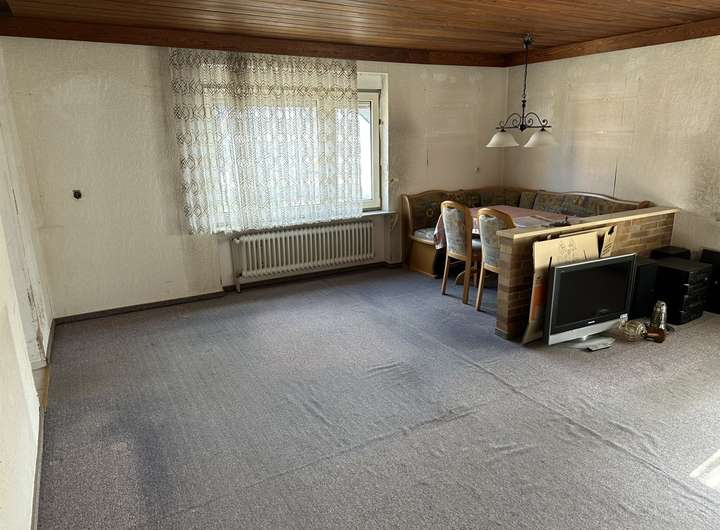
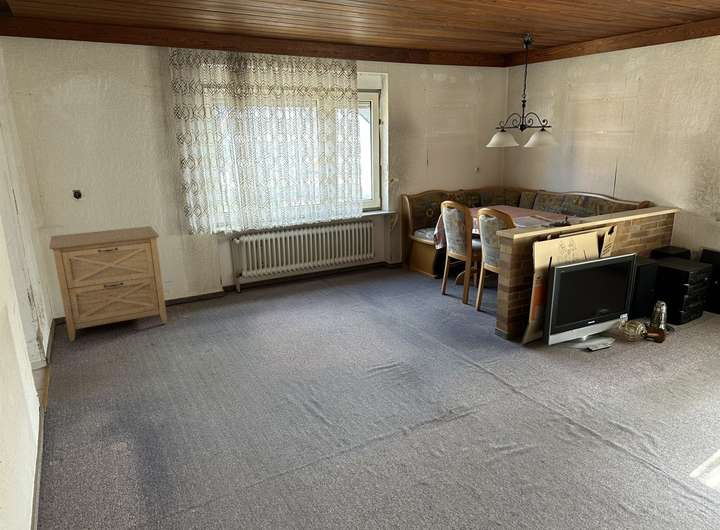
+ cabinet (111, 280)
